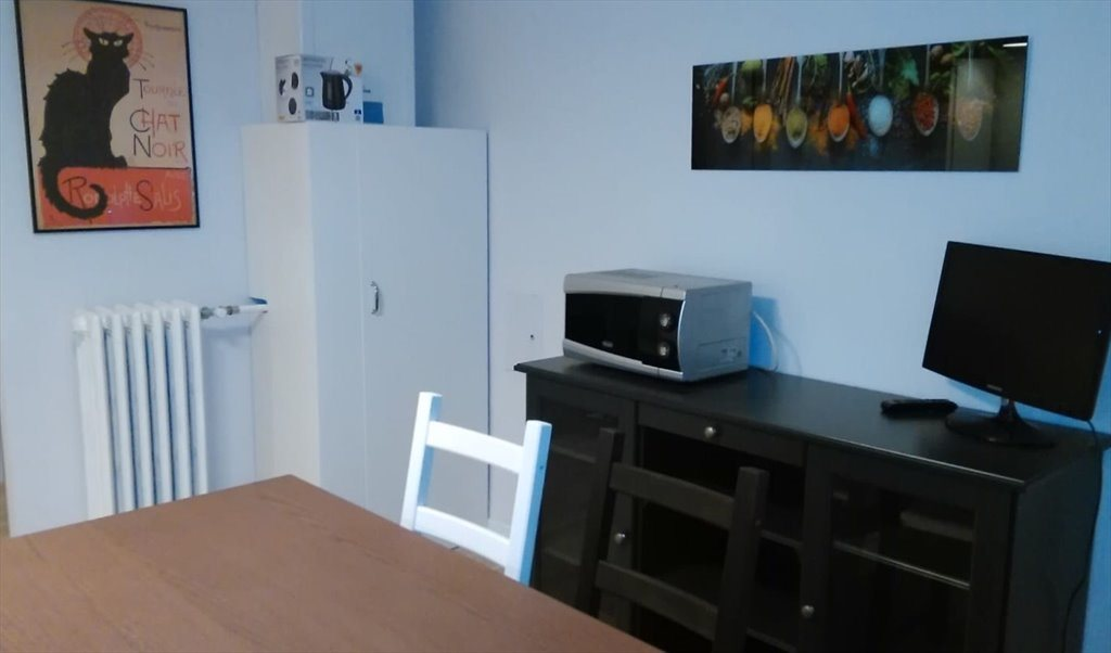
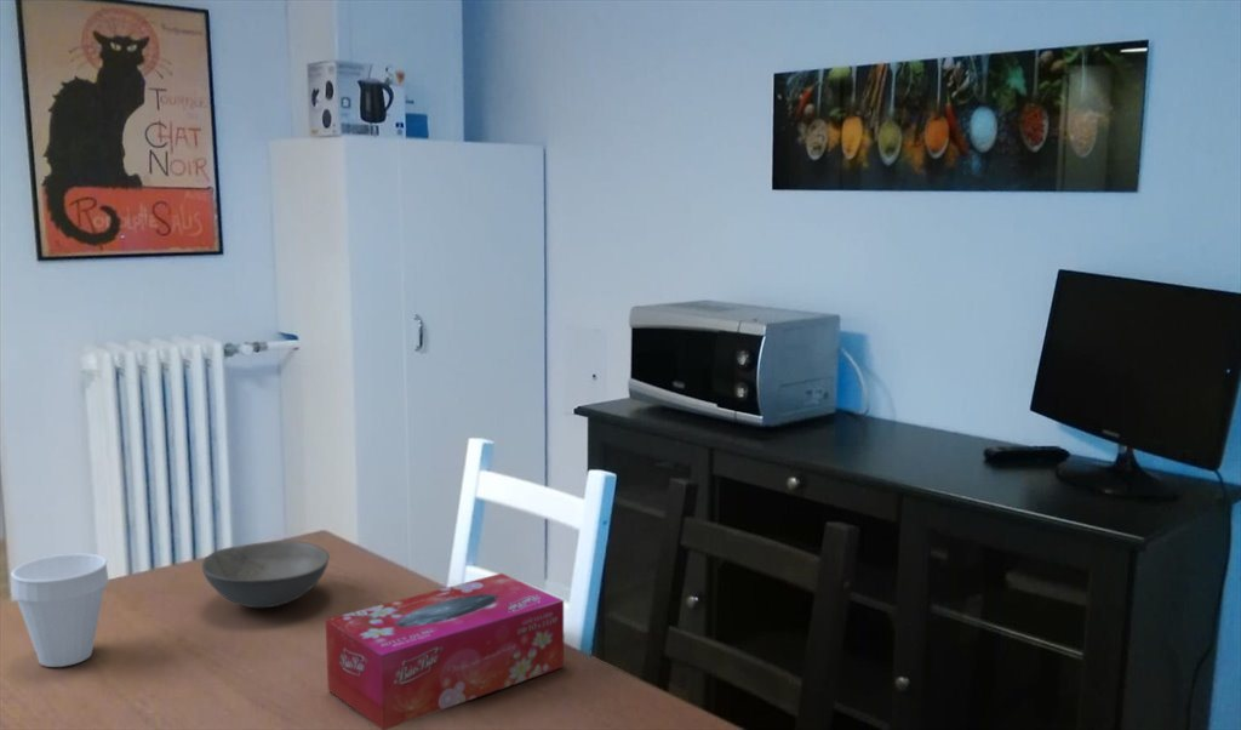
+ soup bowl (267, 578)
+ cup (62, 611)
+ tissue box (448, 644)
